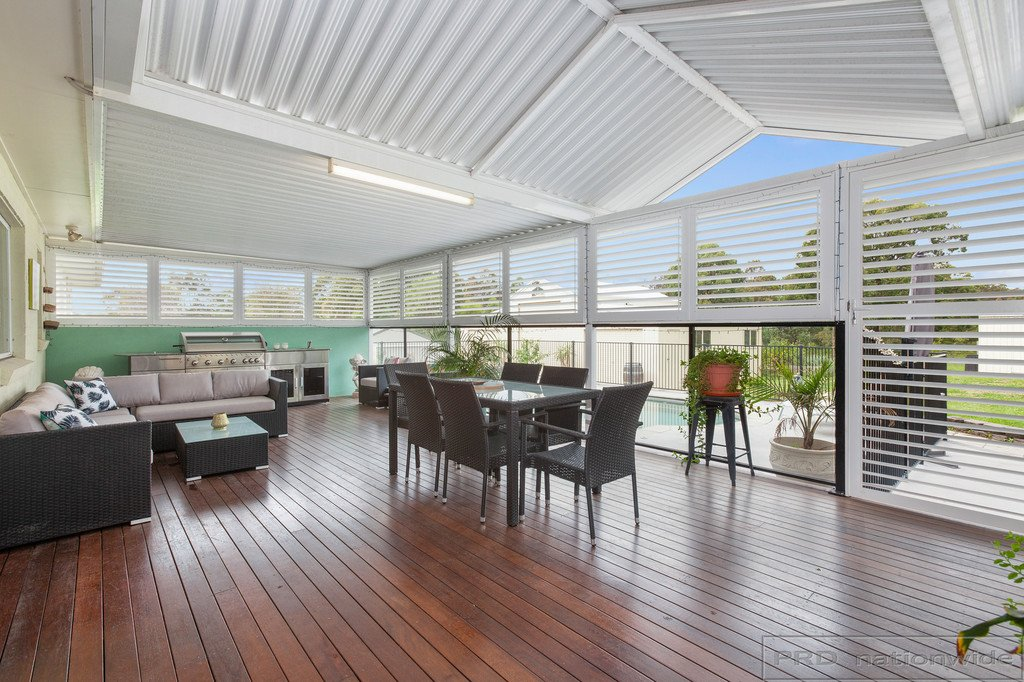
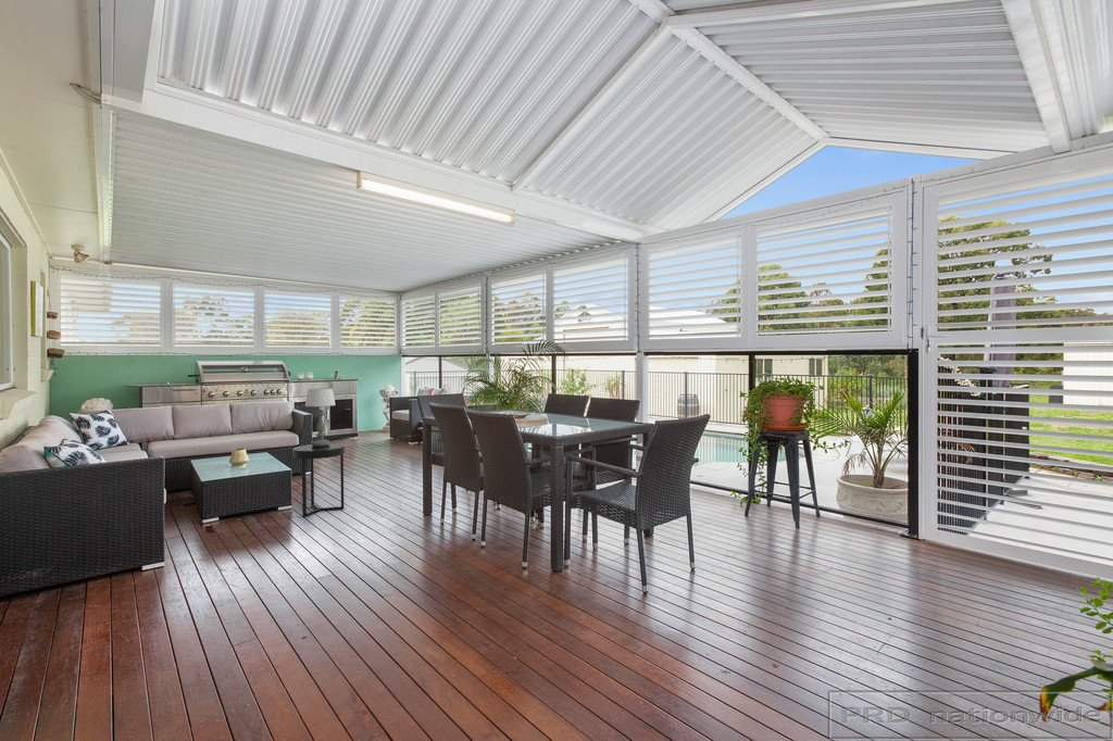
+ table lamp (320, 416)
+ side table (313, 478)
